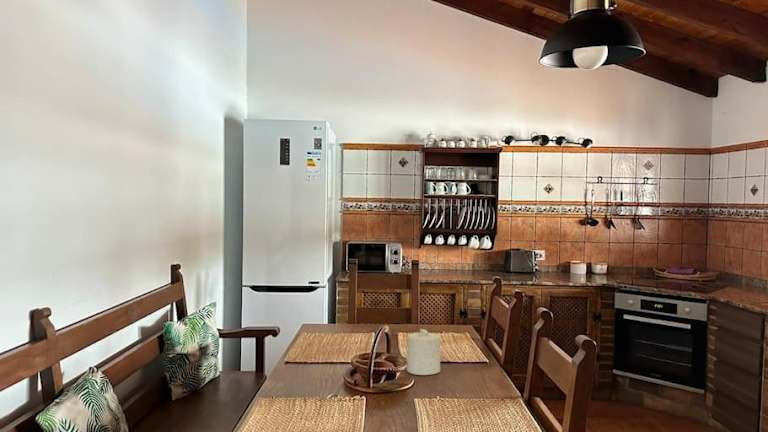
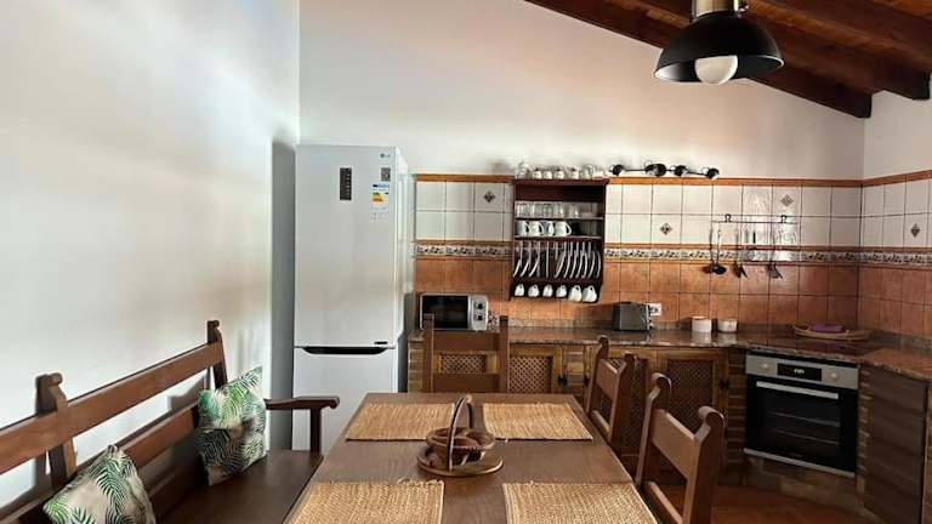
- candle (423, 349)
